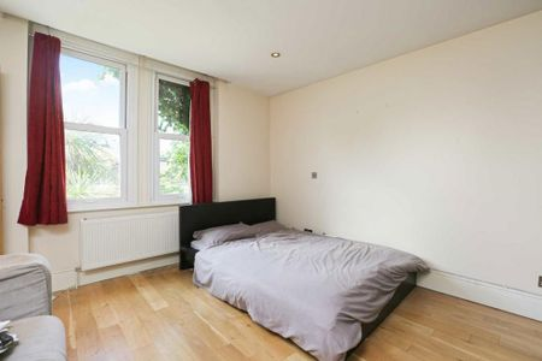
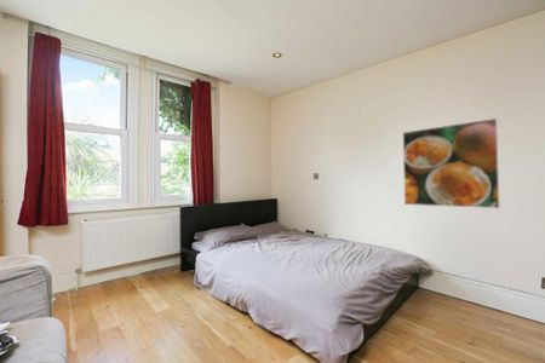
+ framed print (446, 166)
